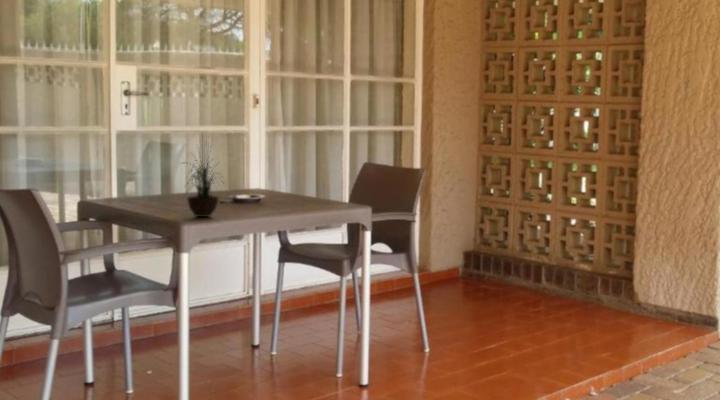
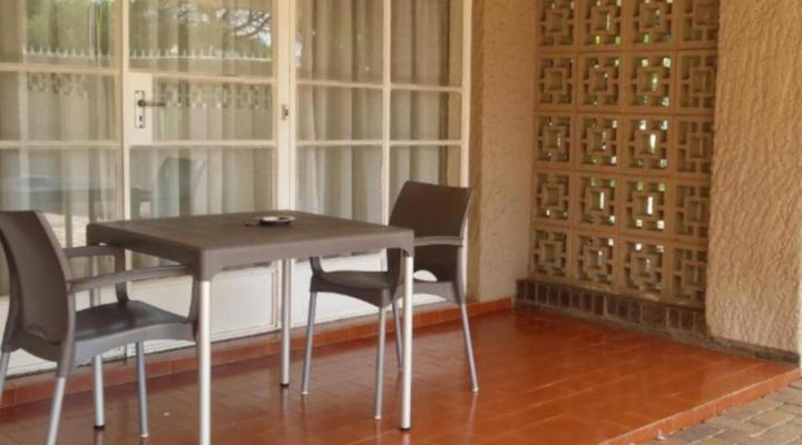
- potted plant (203, 169)
